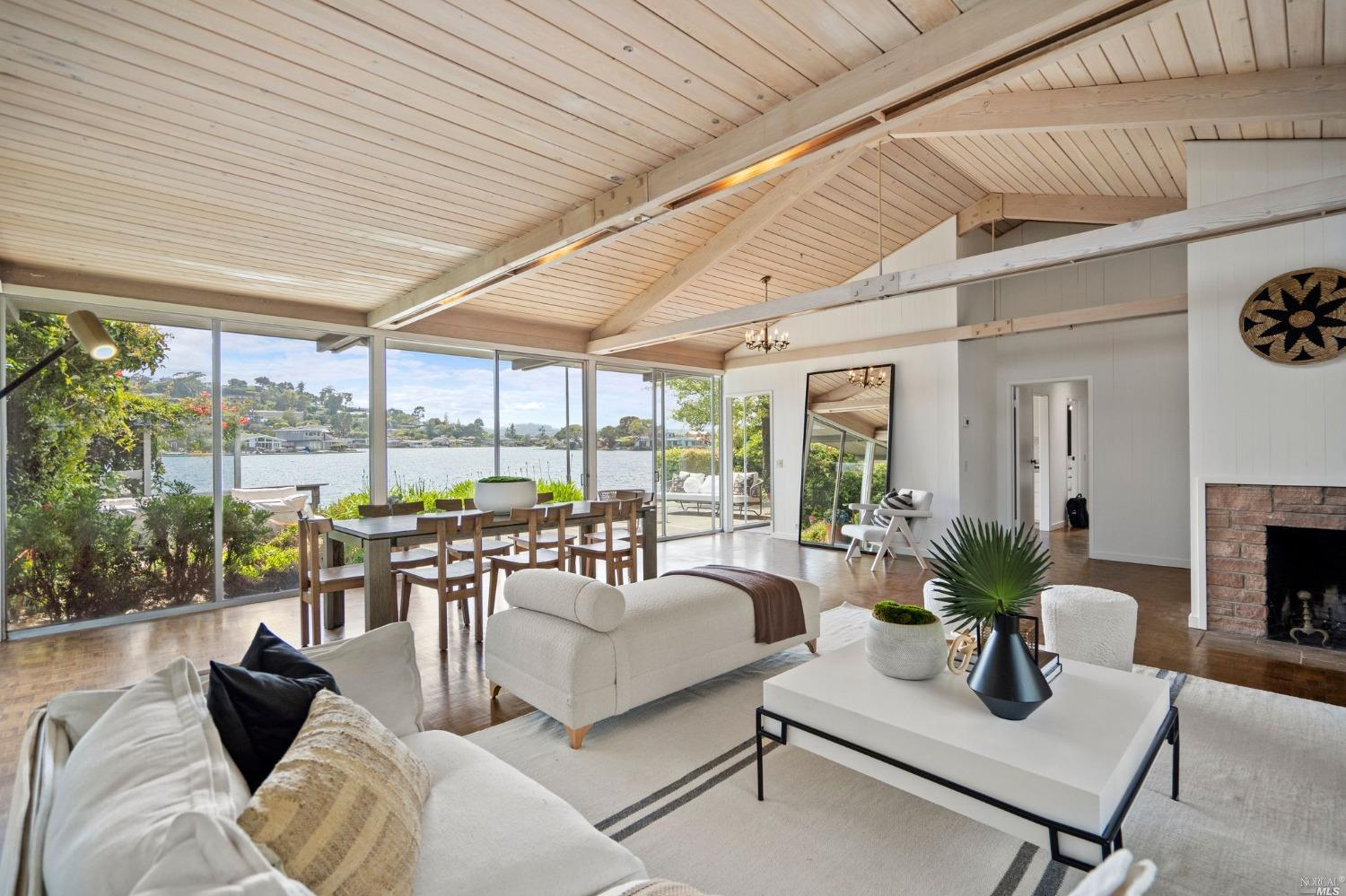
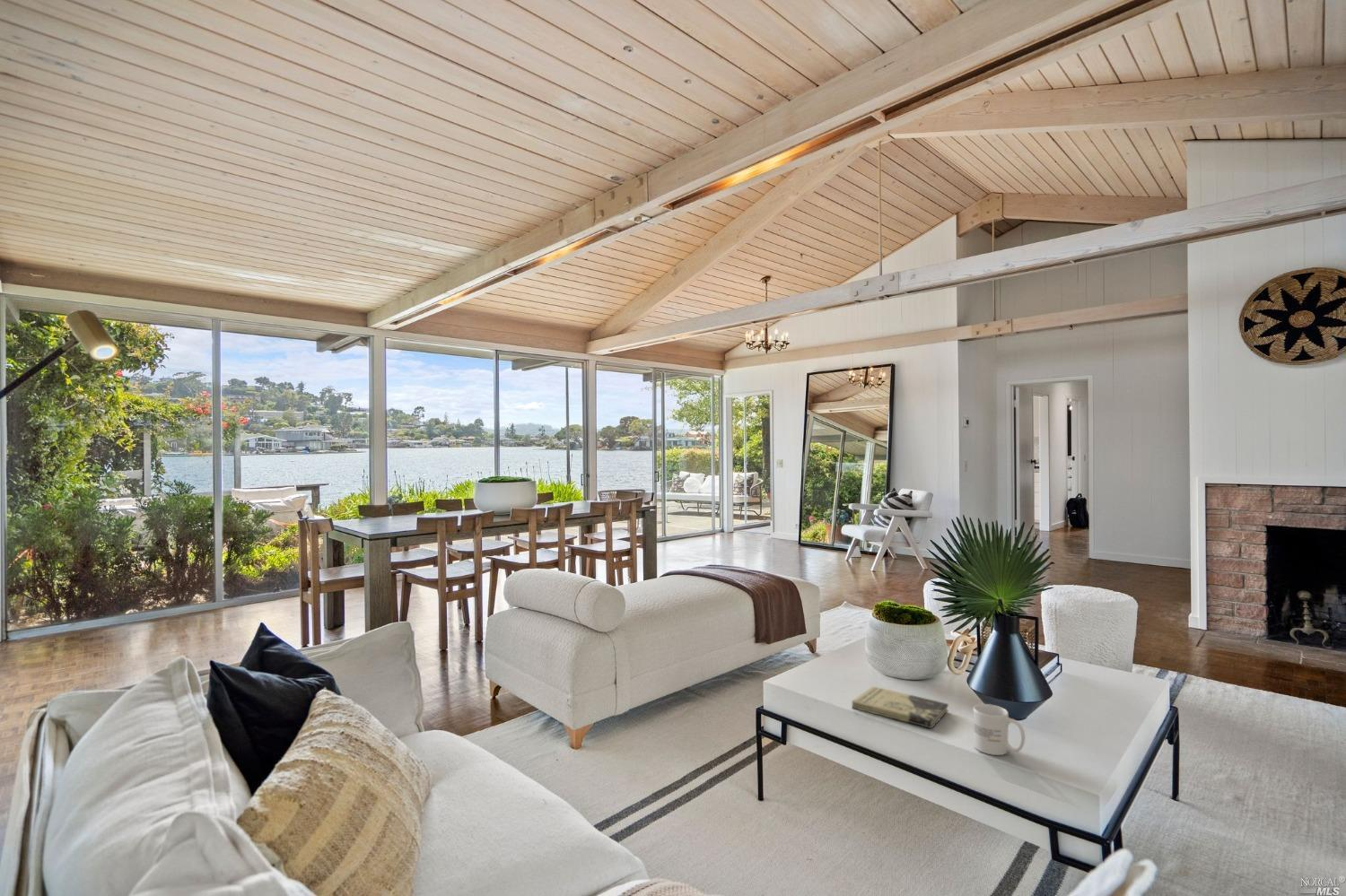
+ book (899, 705)
+ mug (997, 729)
